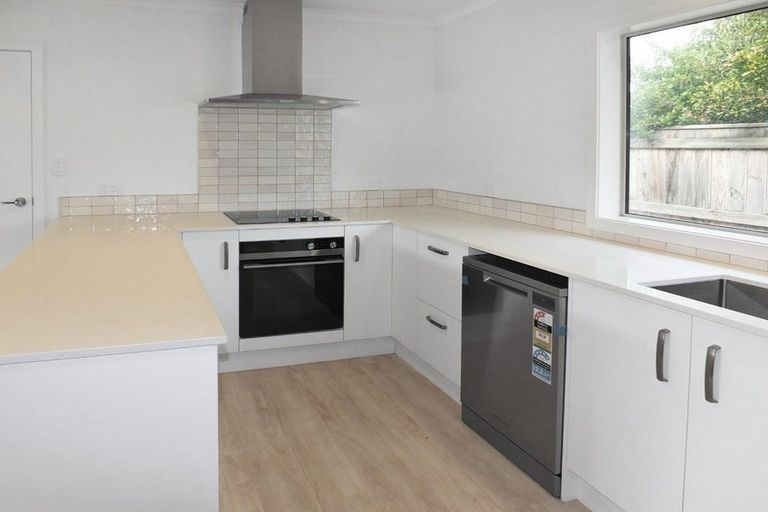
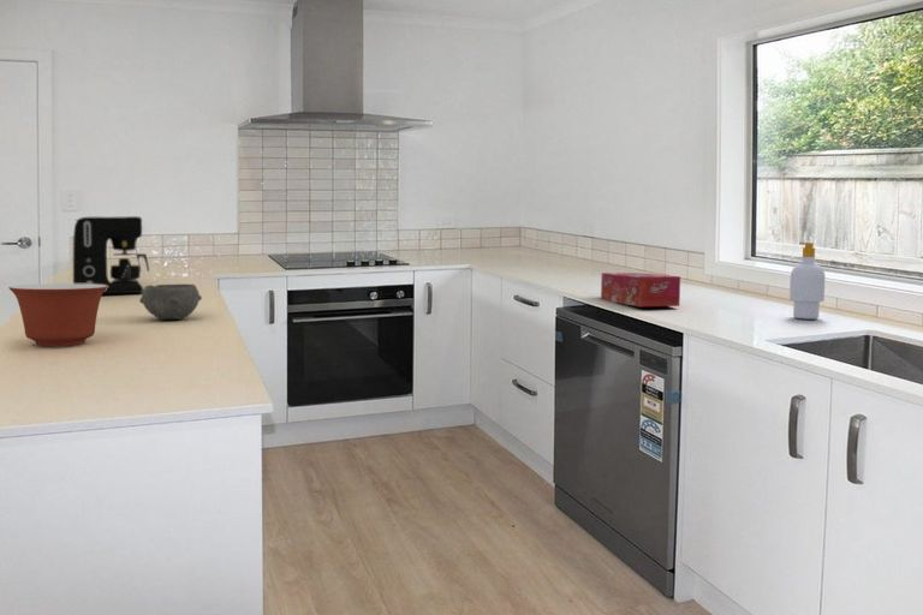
+ tissue box (638, 288)
+ coffee maker (113, 255)
+ mixing bowl (59, 315)
+ soap bottle (806, 280)
+ bowl (171, 301)
